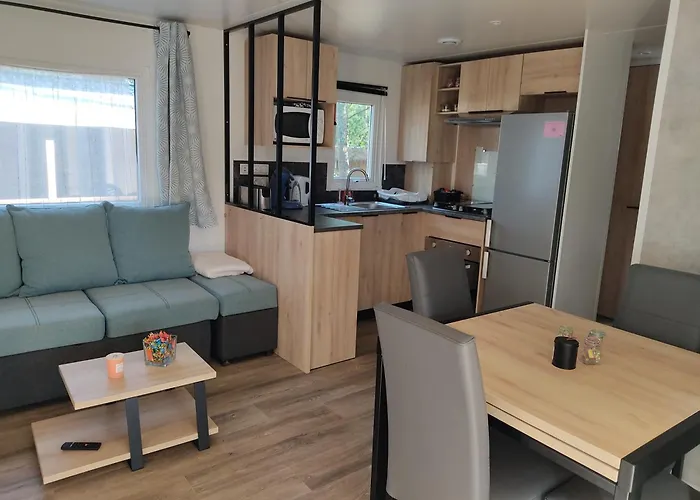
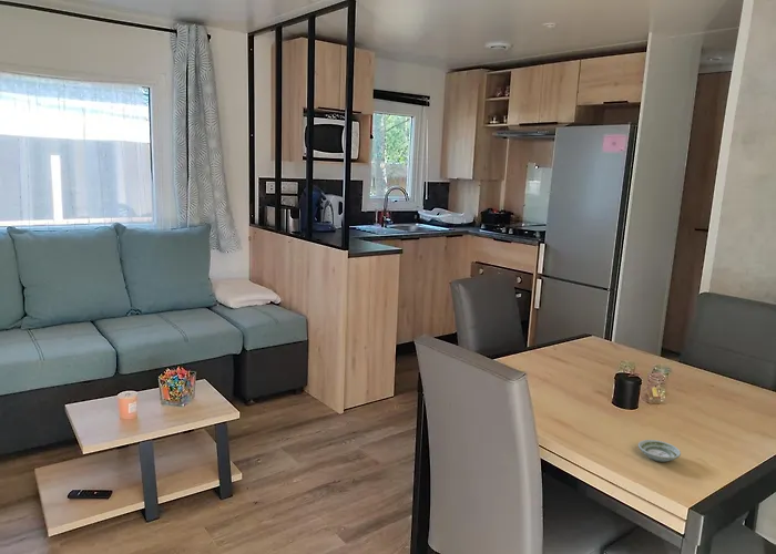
+ saucer (658, 452)
